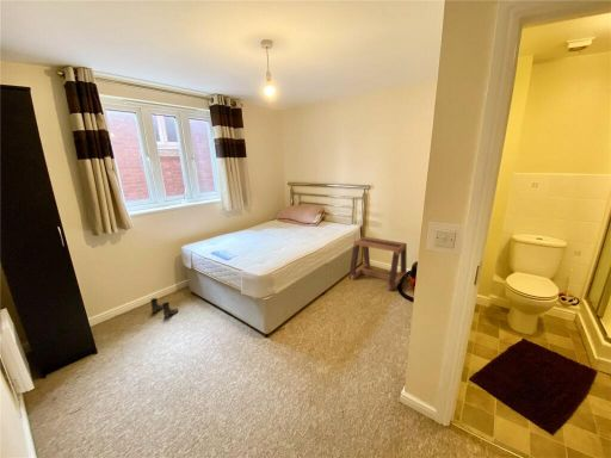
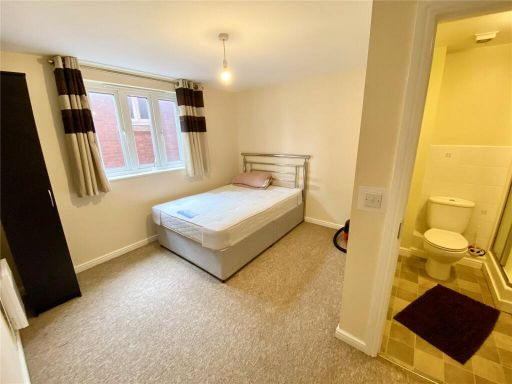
- stool (369, 259)
- boots (163, 305)
